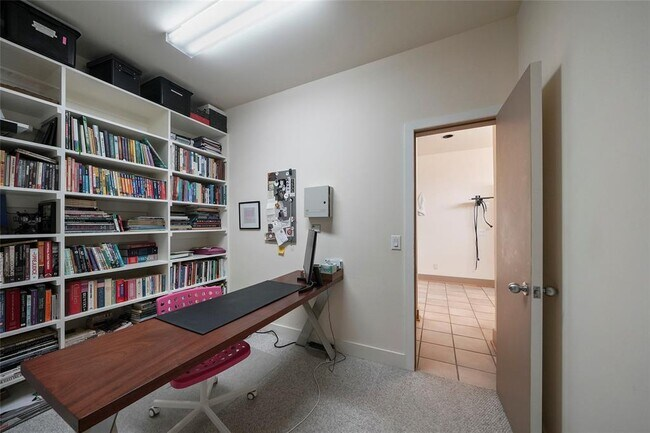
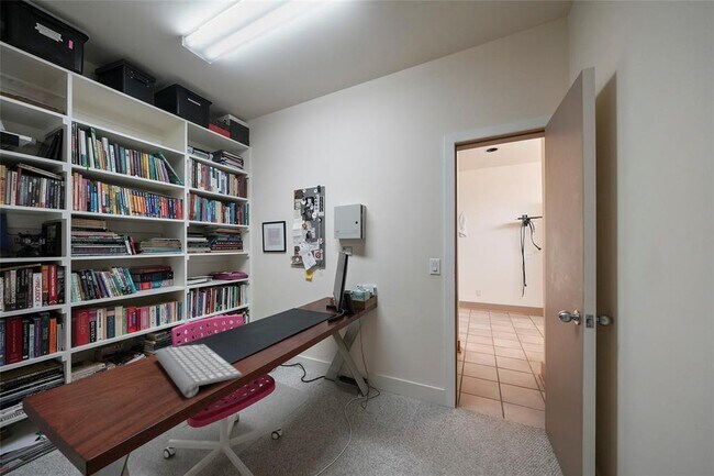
+ computer keyboard (196, 362)
